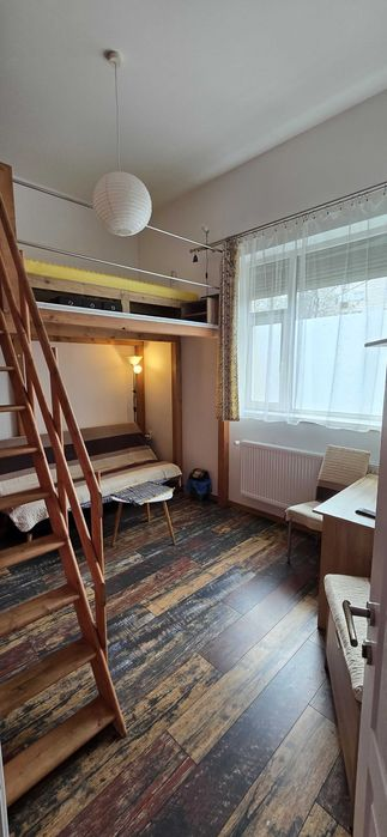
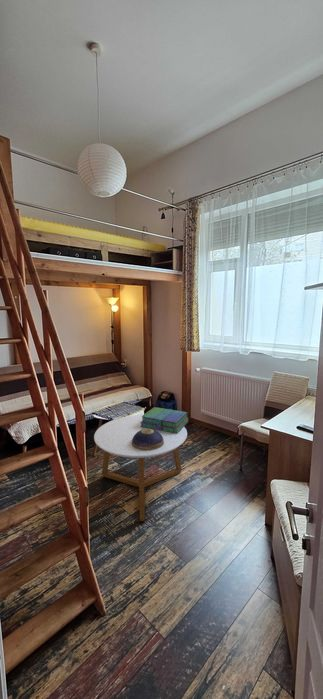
+ stack of books (164, 418)
+ decorative bowl (147, 436)
+ coffee table (139, 459)
